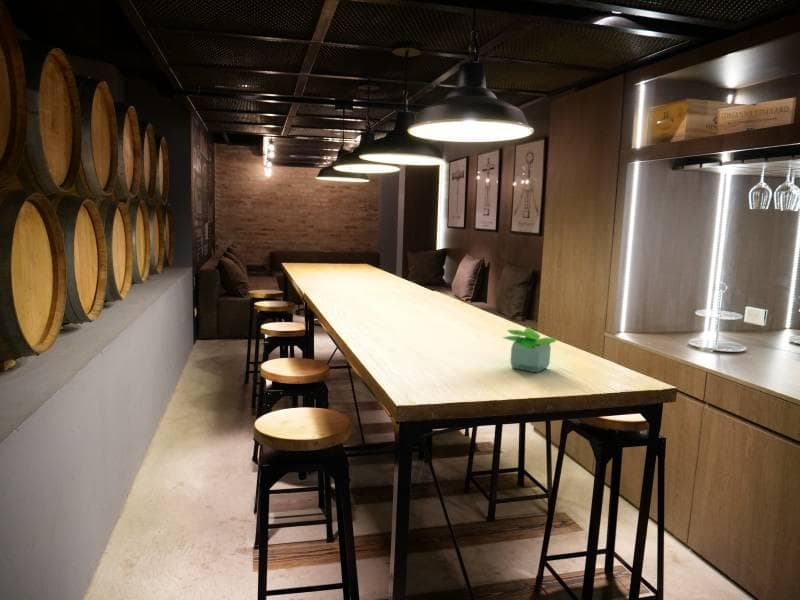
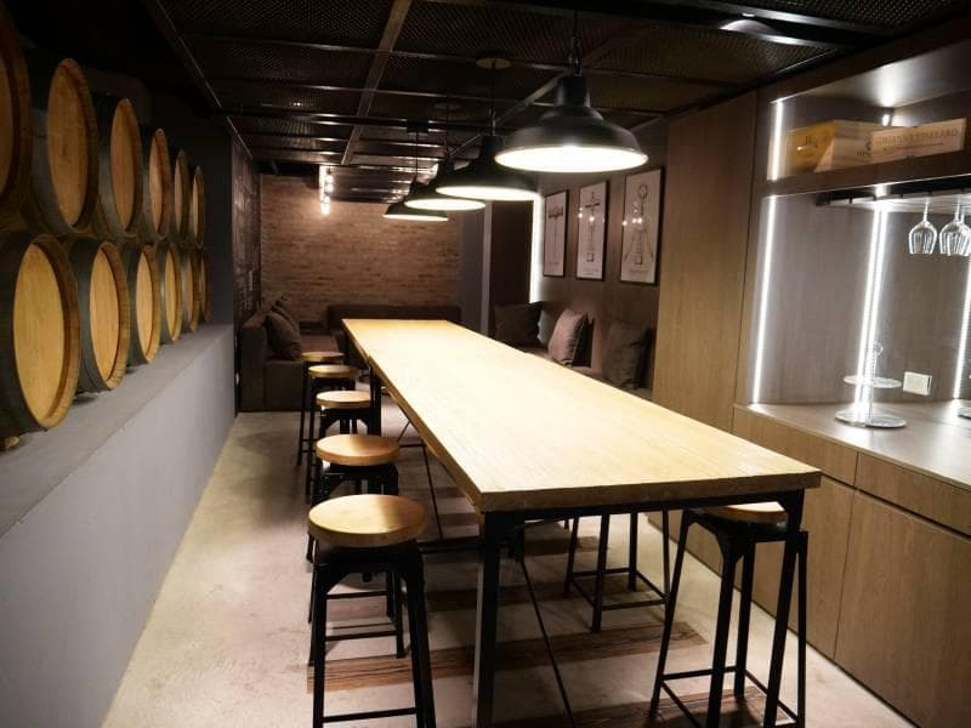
- potted plant (527, 348)
